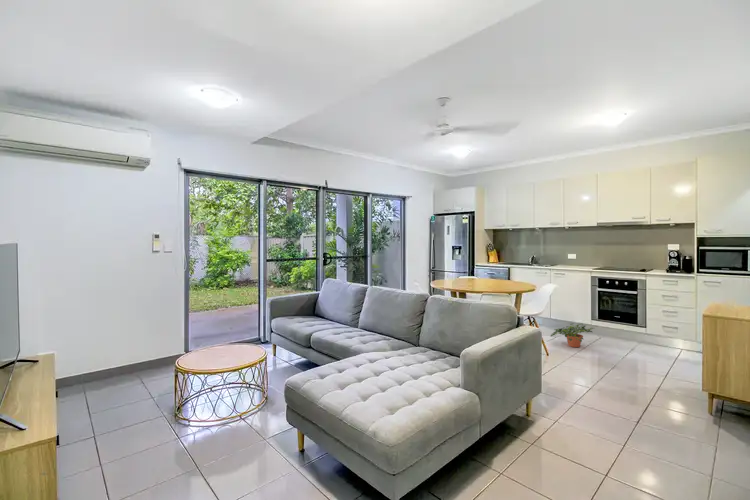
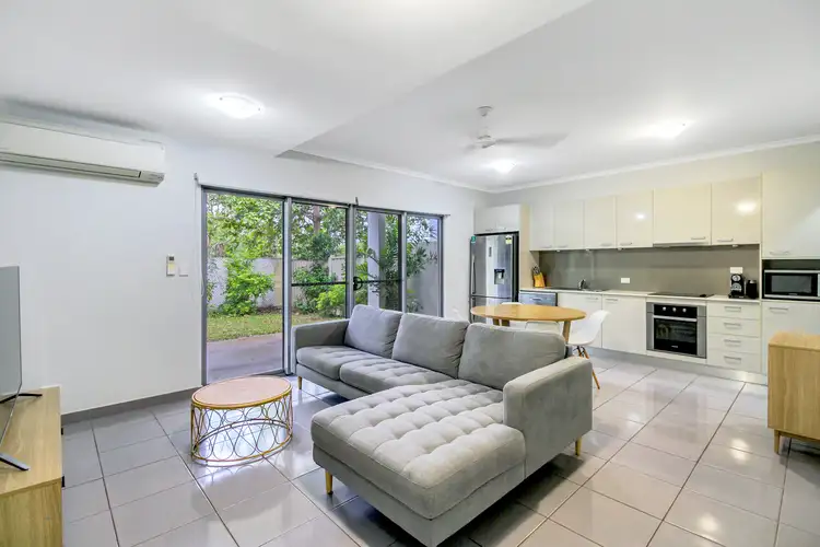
- potted plant (571, 335)
